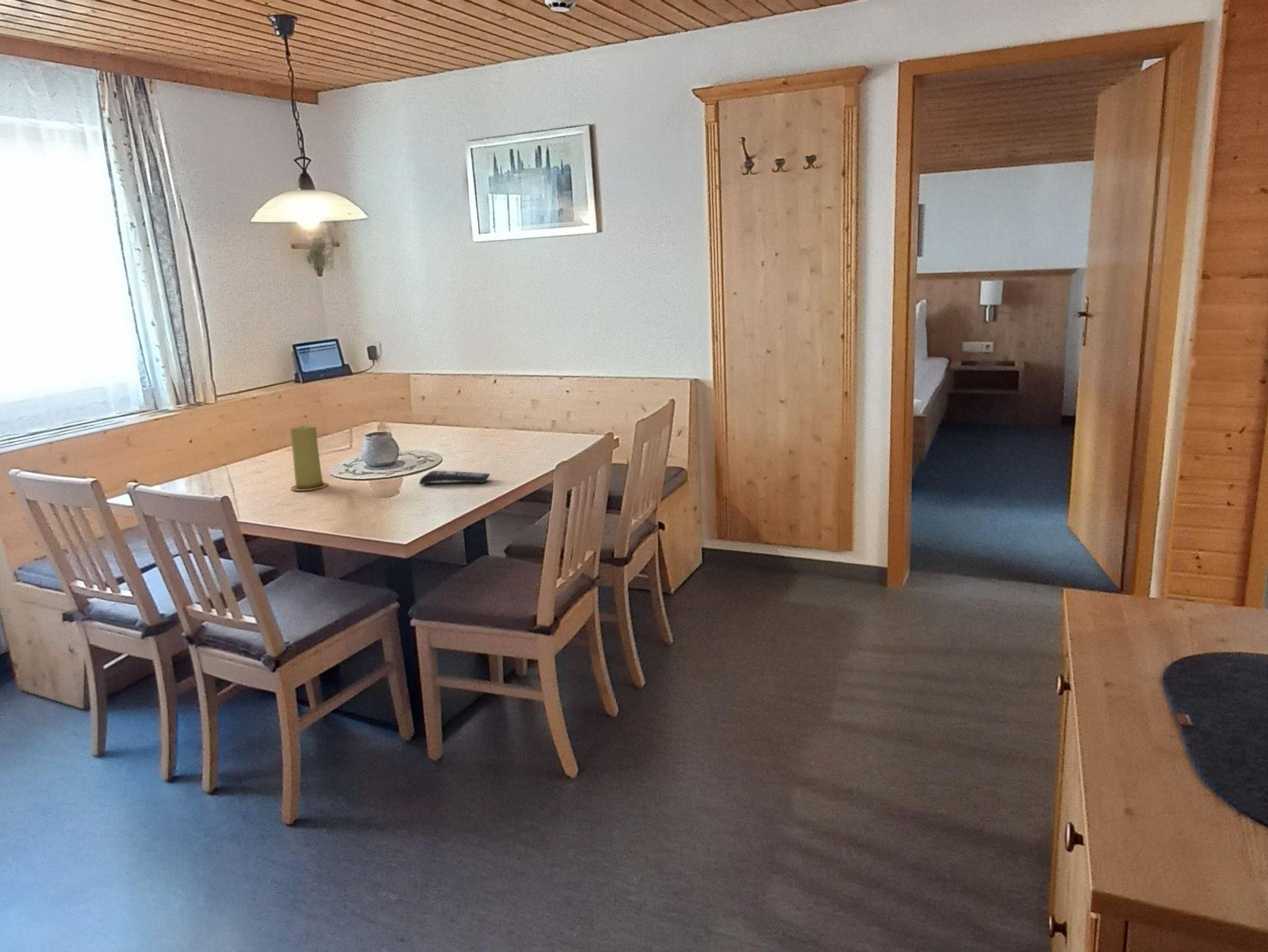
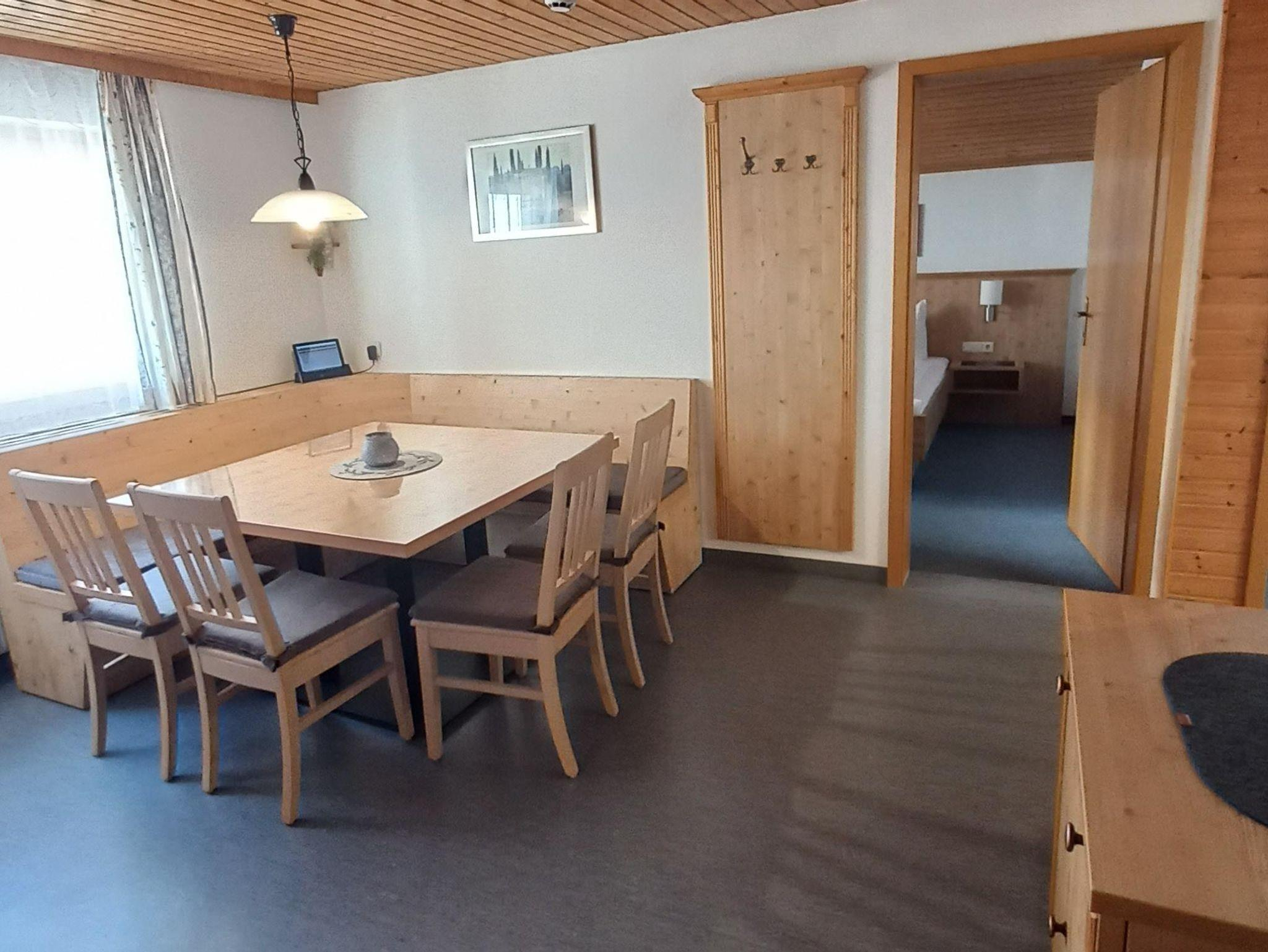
- candle (305, 456)
- remote control (454, 477)
